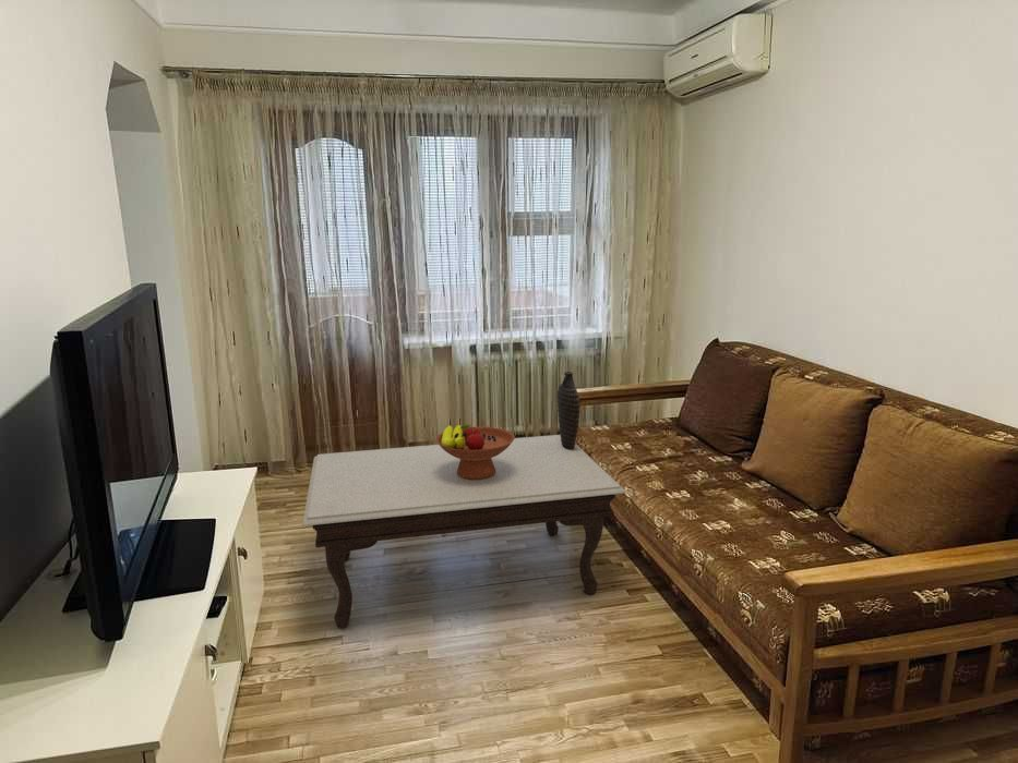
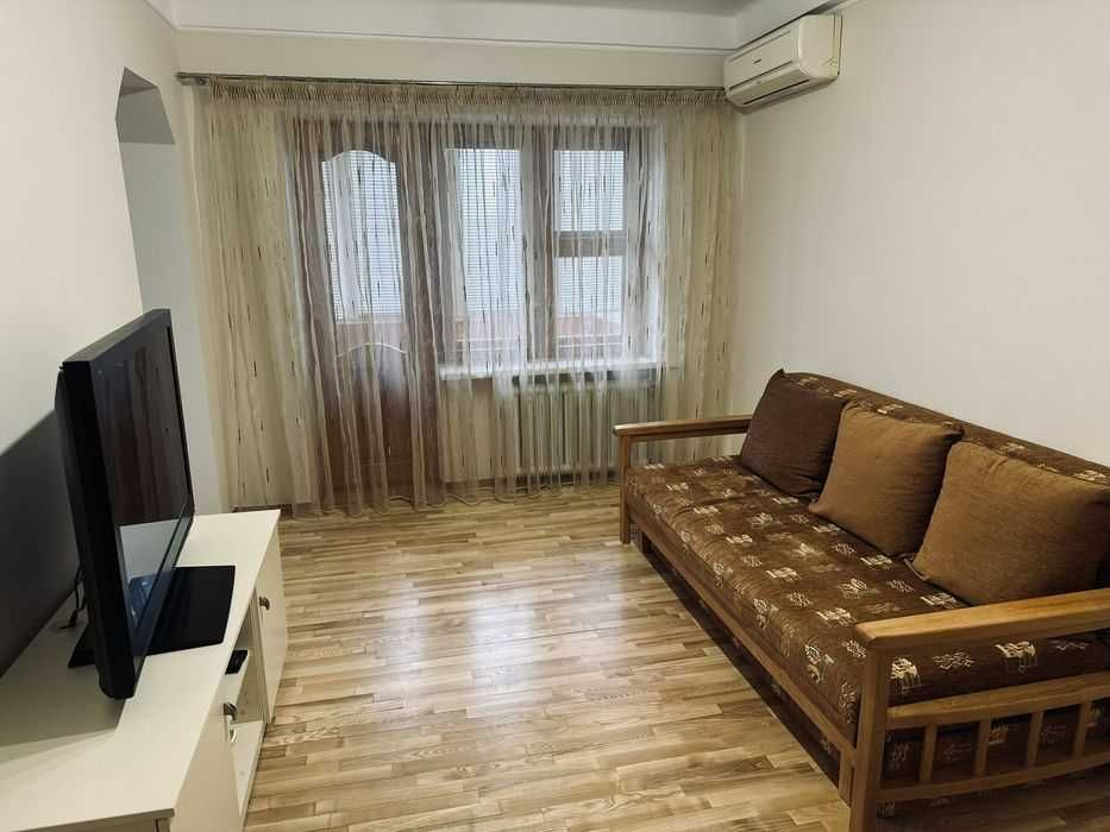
- coffee table (458, 522)
- decorative vase (567, 409)
- fruit bowl (475, 448)
